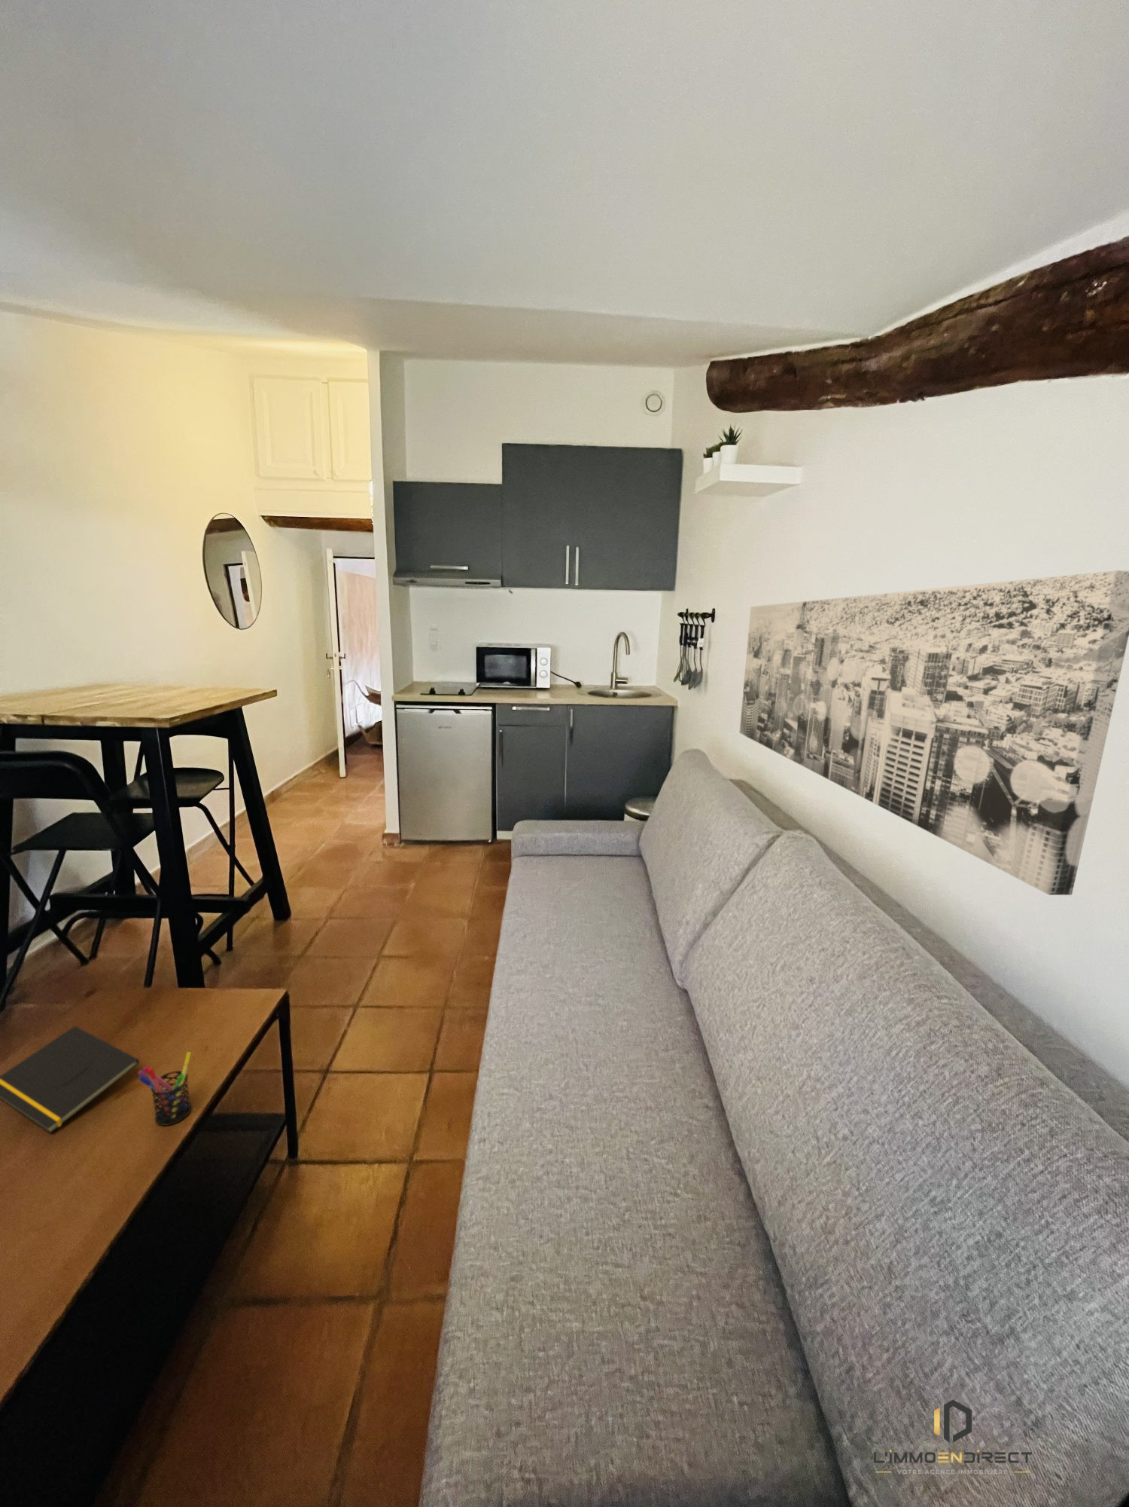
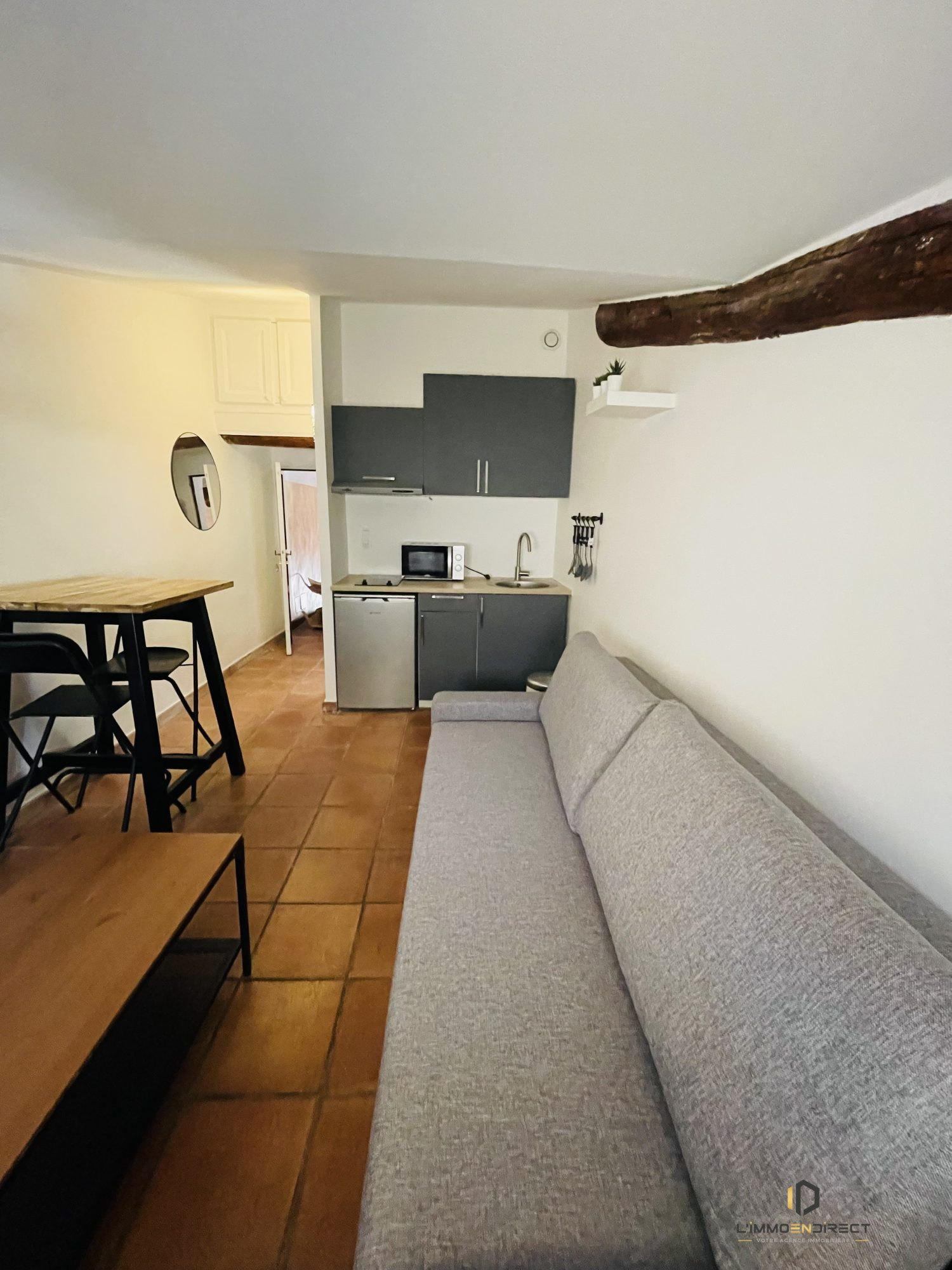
- pen holder (170, 1088)
- wall art (844, 691)
- notepad (63, 1075)
